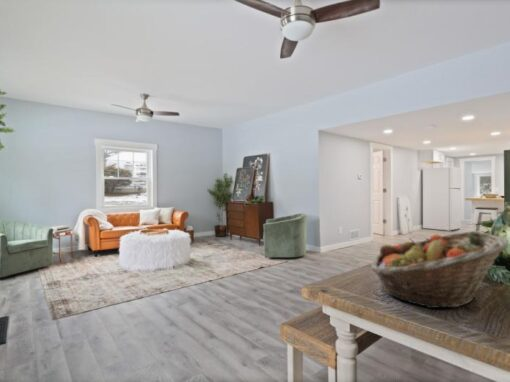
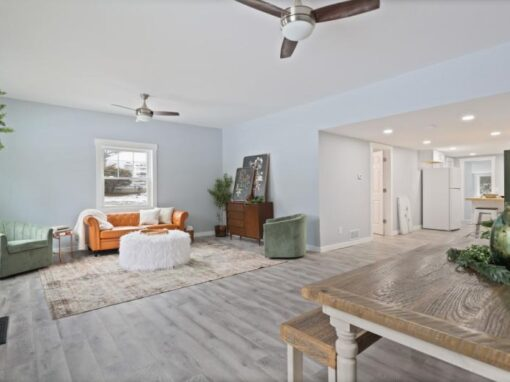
- fruit basket (431, 261)
